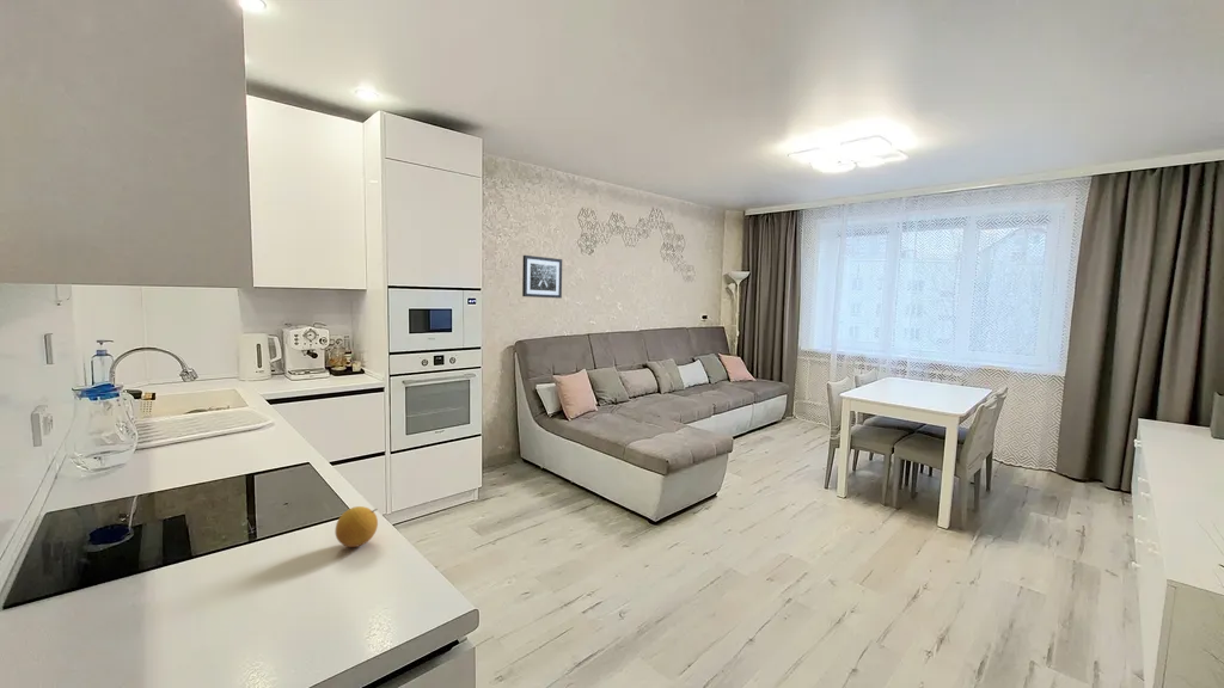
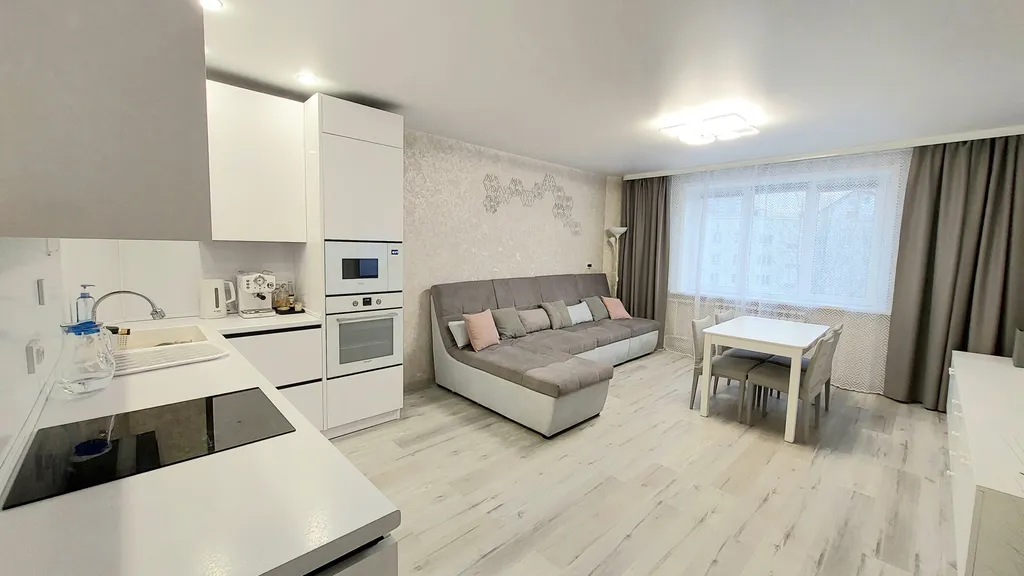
- fruit (356, 526)
- wall art (543, 277)
